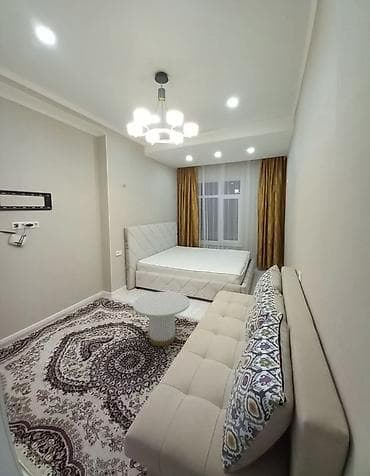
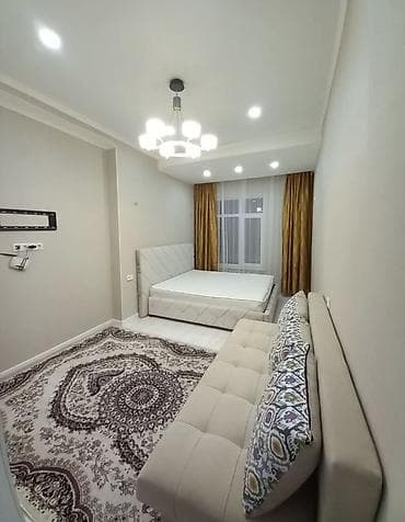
- side table (162, 320)
